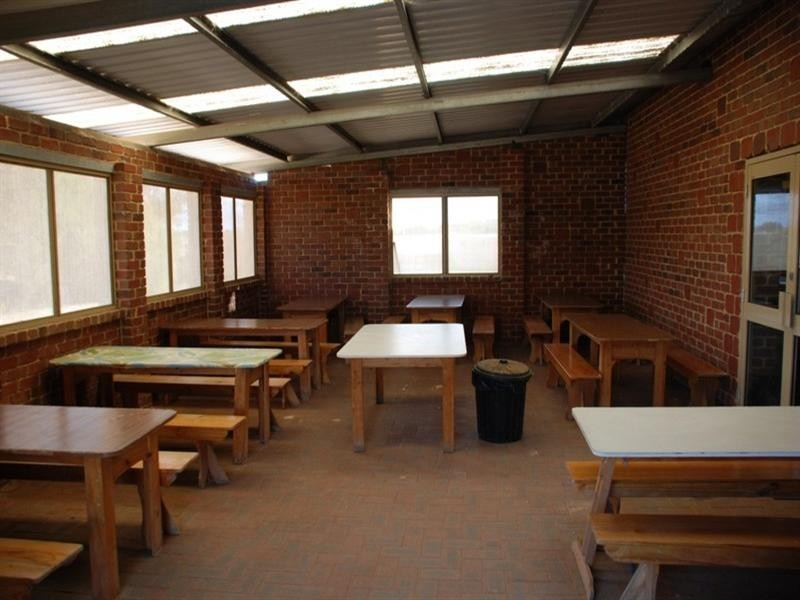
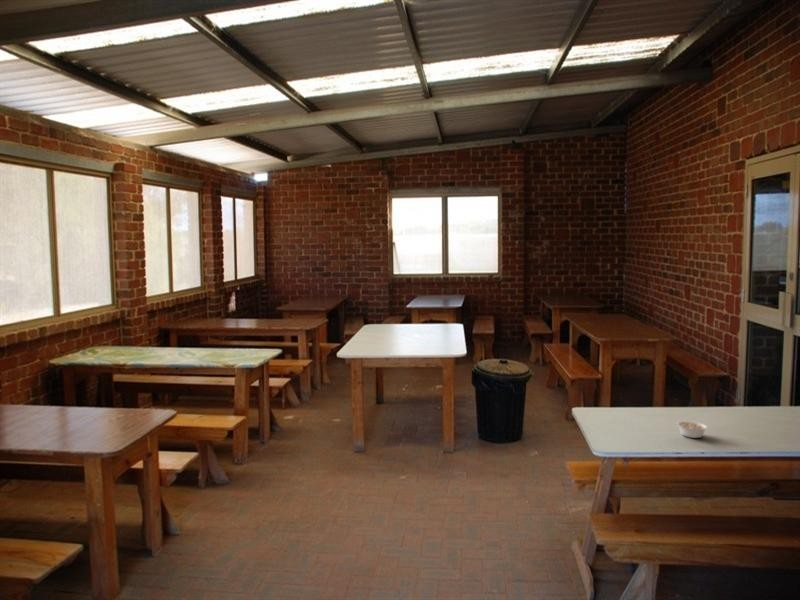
+ legume (692, 429)
